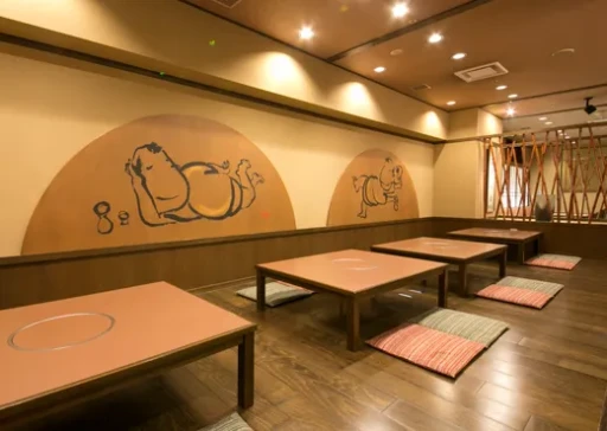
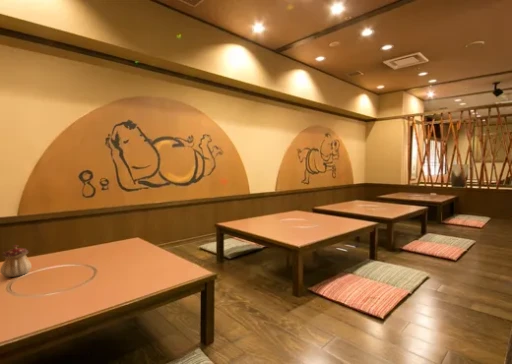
+ teapot (15, 259)
